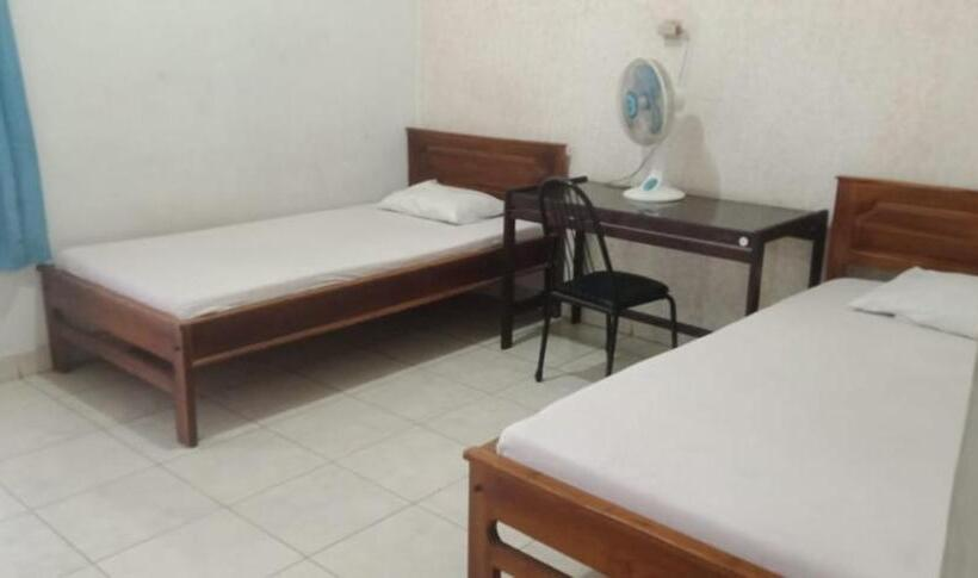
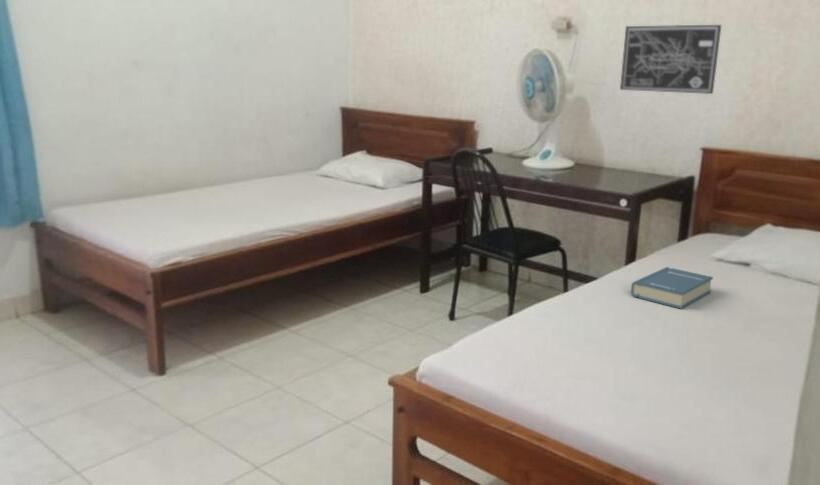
+ hardback book (672, 286)
+ wall art (668, 59)
